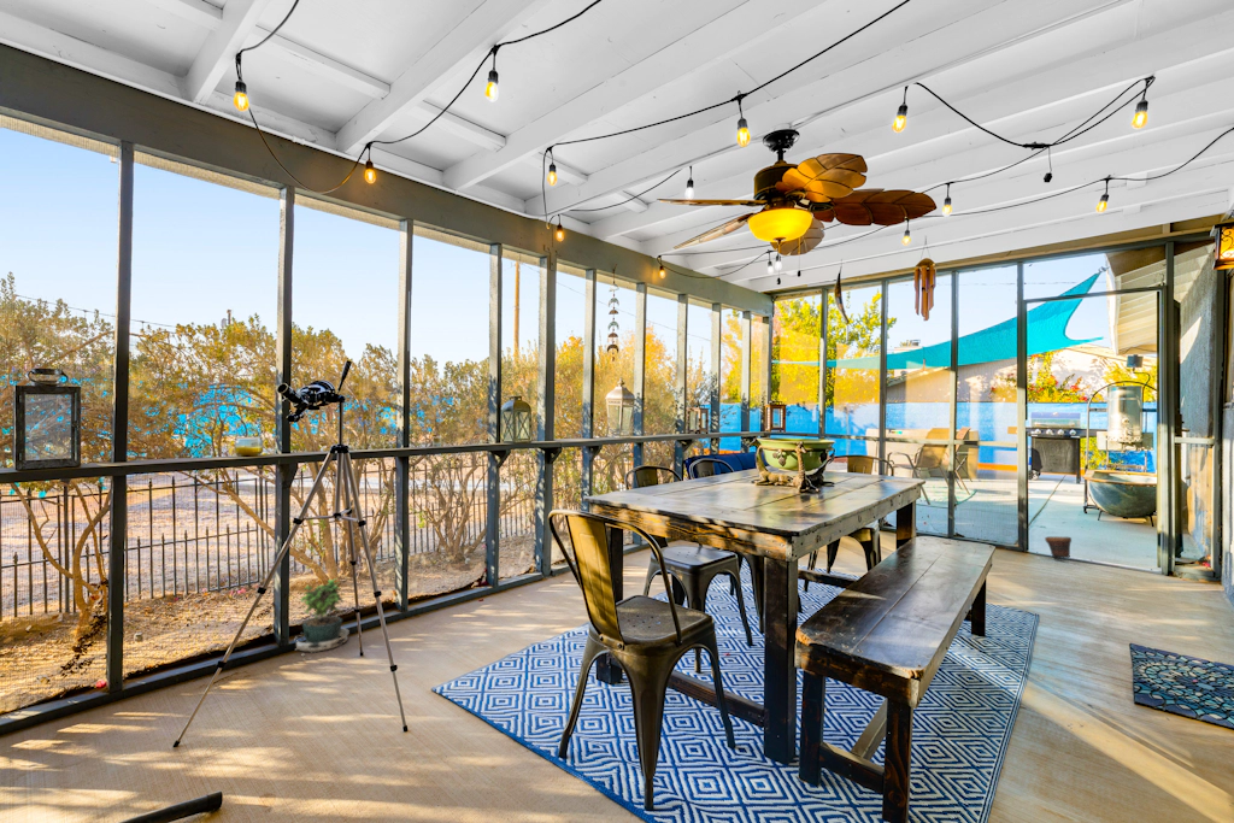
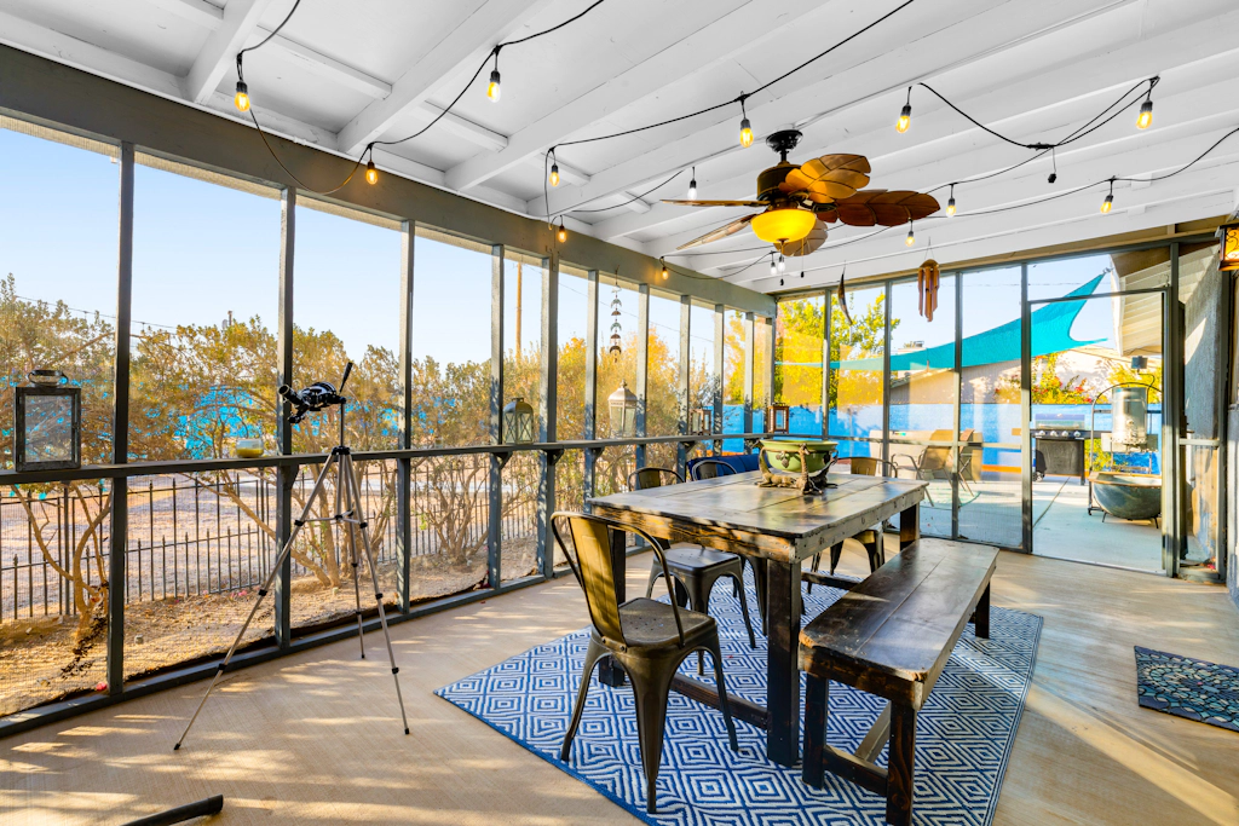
- planter pot (1052, 547)
- potted plant (322, 612)
